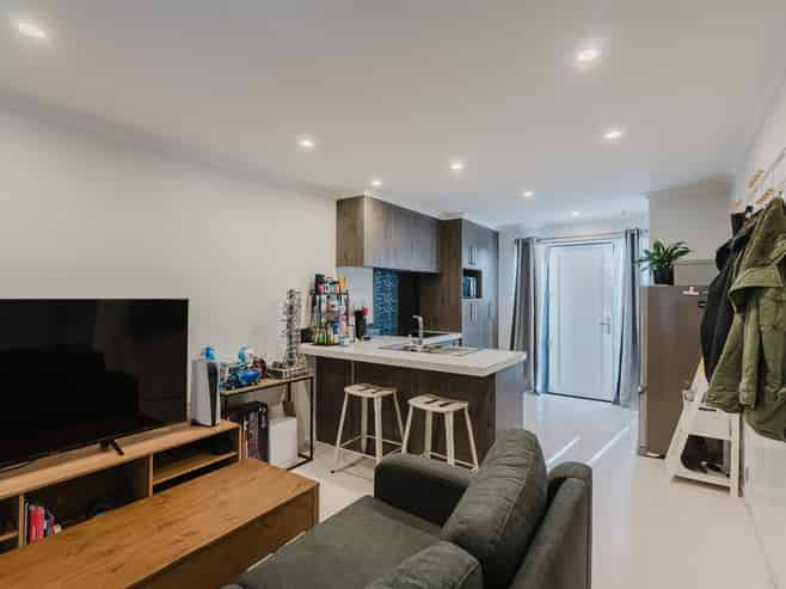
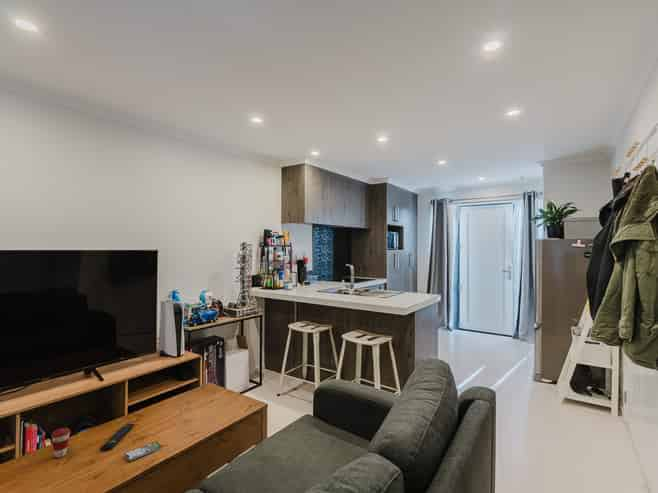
+ remote control (118, 436)
+ smartphone (143, 450)
+ coffee cup (60, 442)
